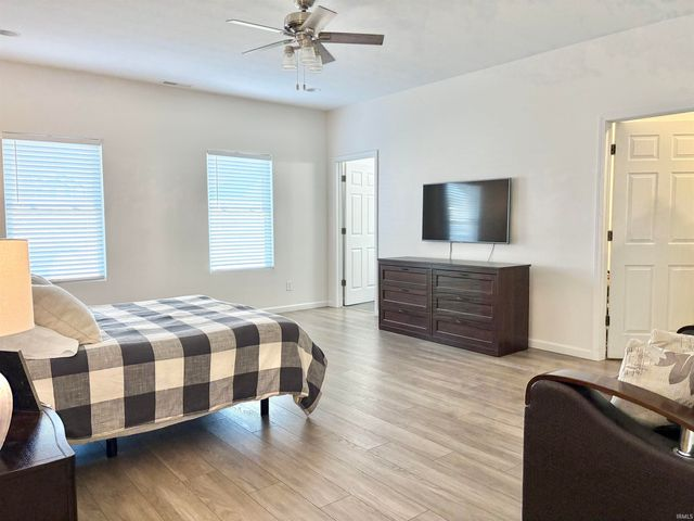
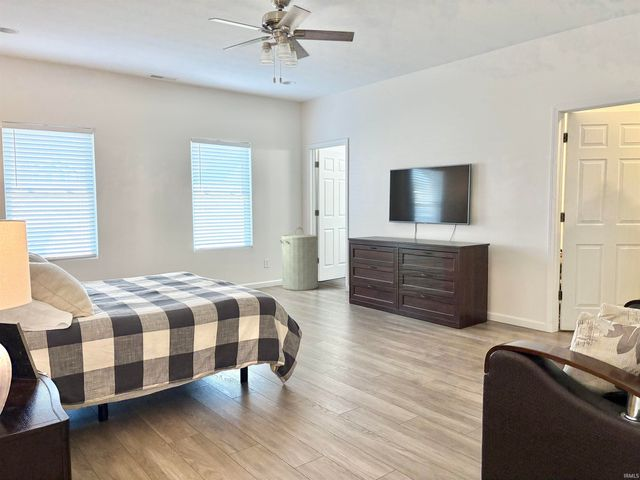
+ laundry hamper (299, 257)
